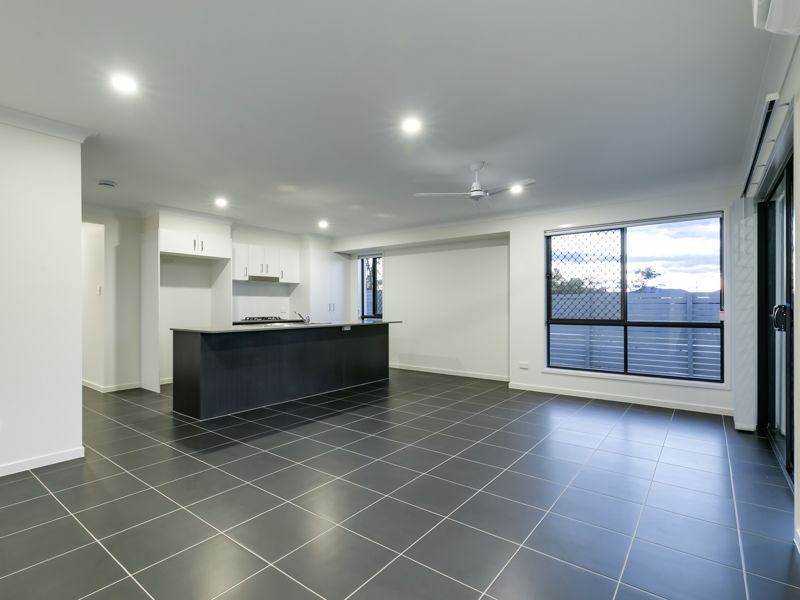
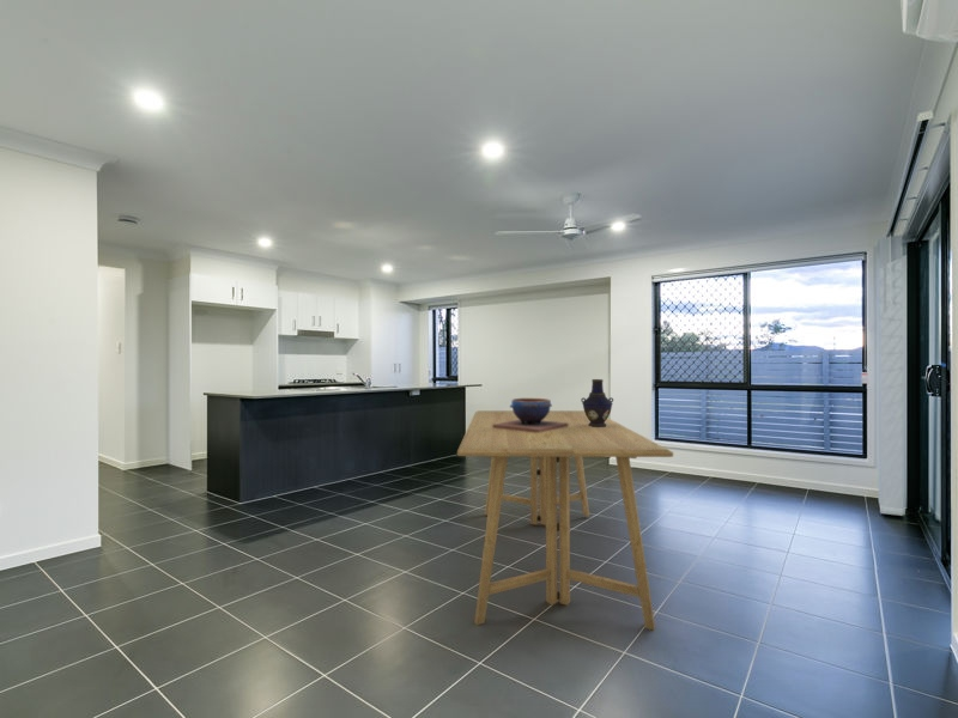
+ vase (596, 402)
+ dining table (546, 489)
+ decorative bowl (530, 413)
